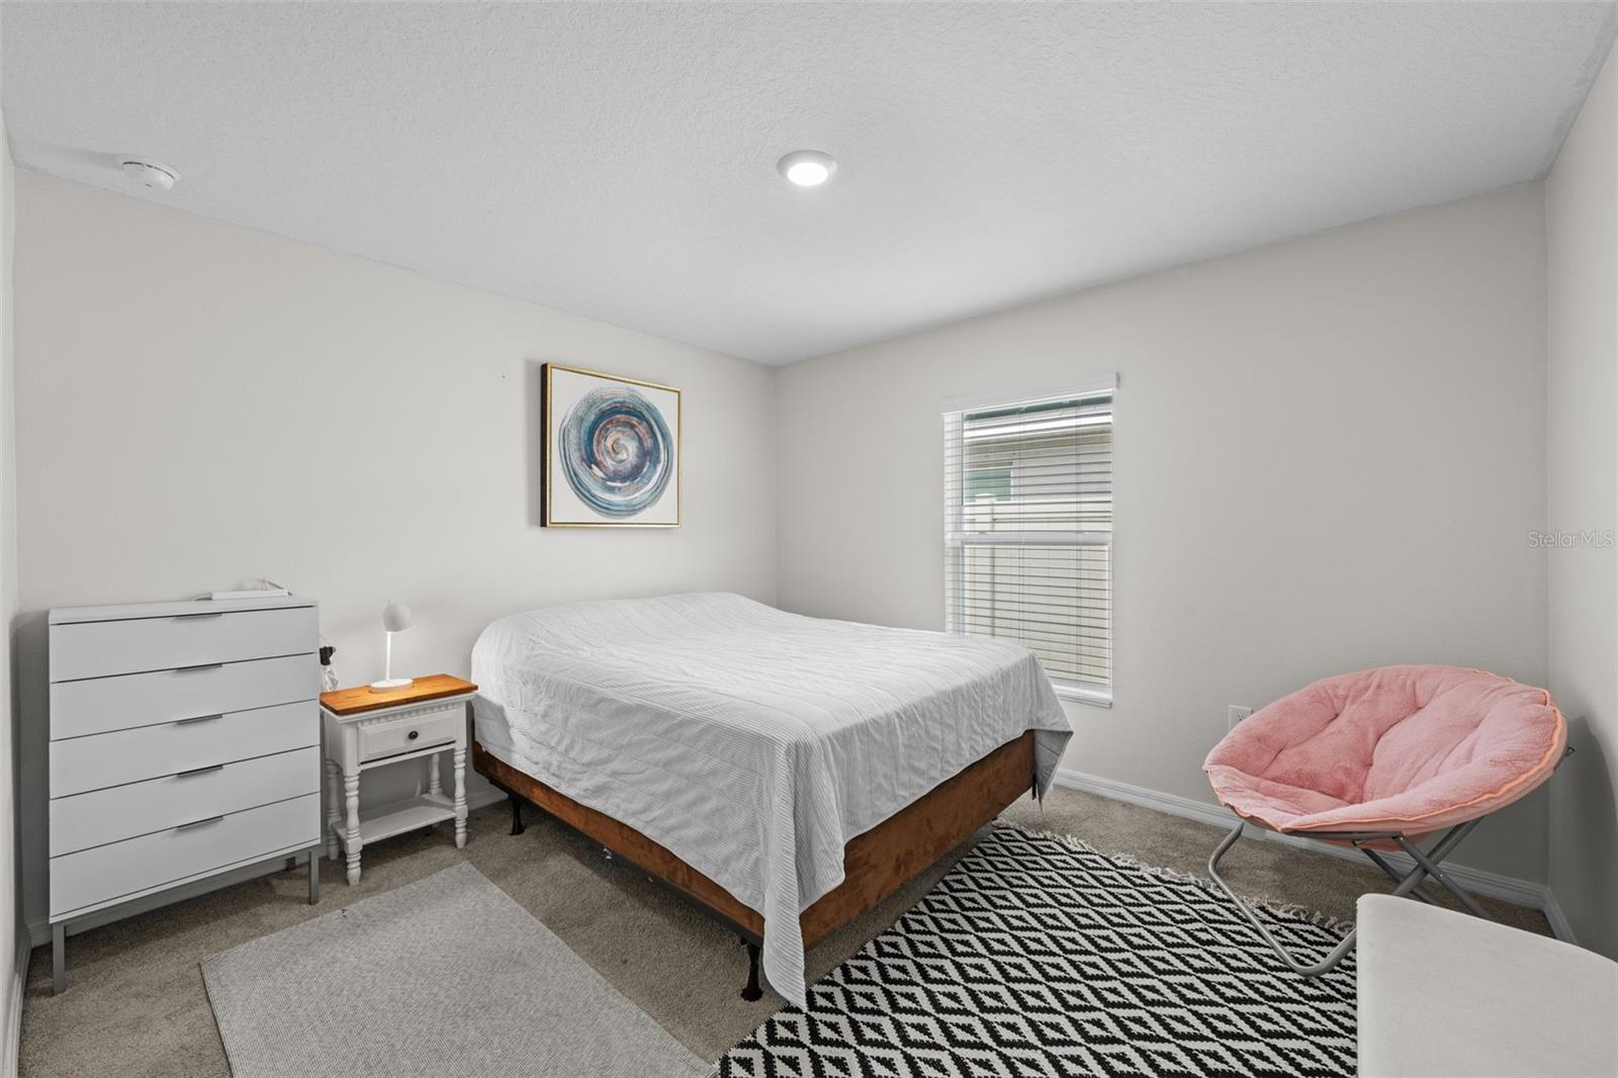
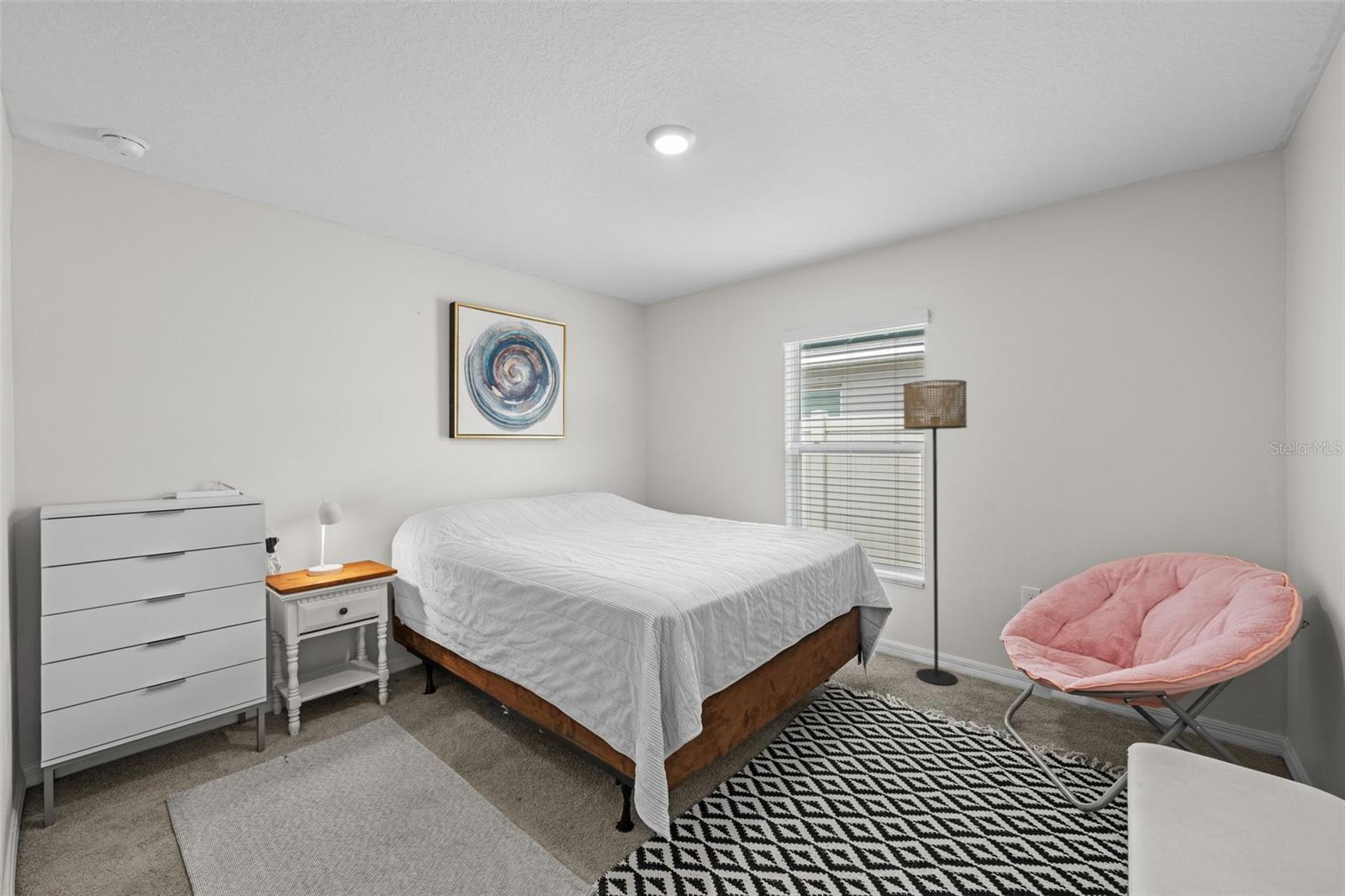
+ floor lamp (935, 530)
